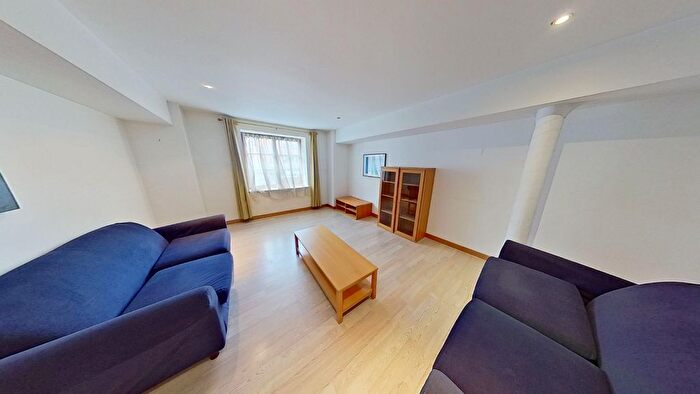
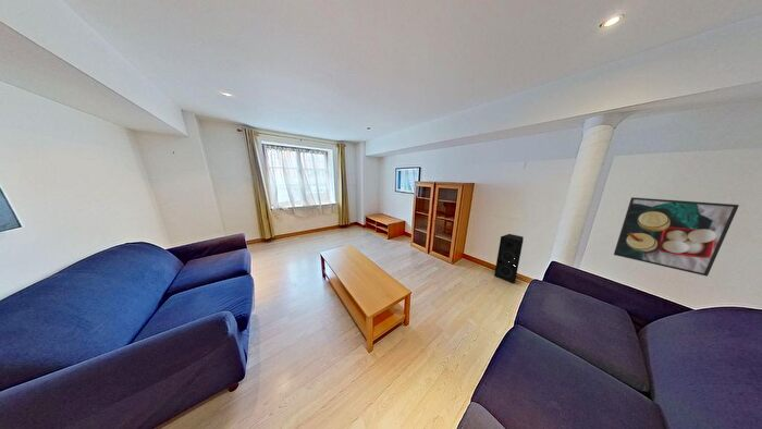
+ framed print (666, 233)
+ speaker (509, 257)
